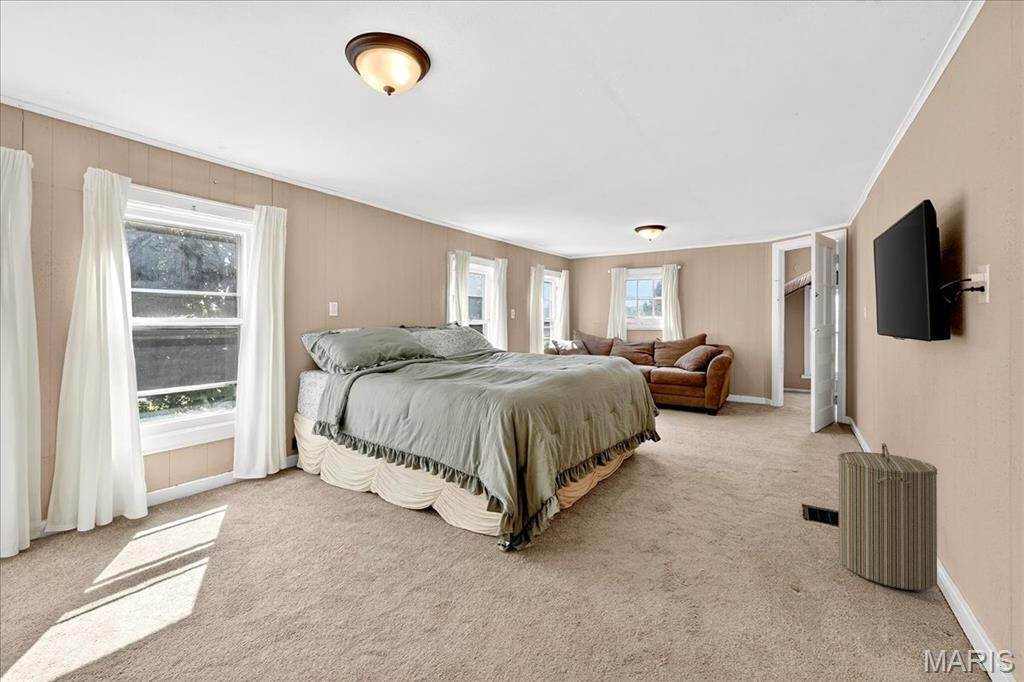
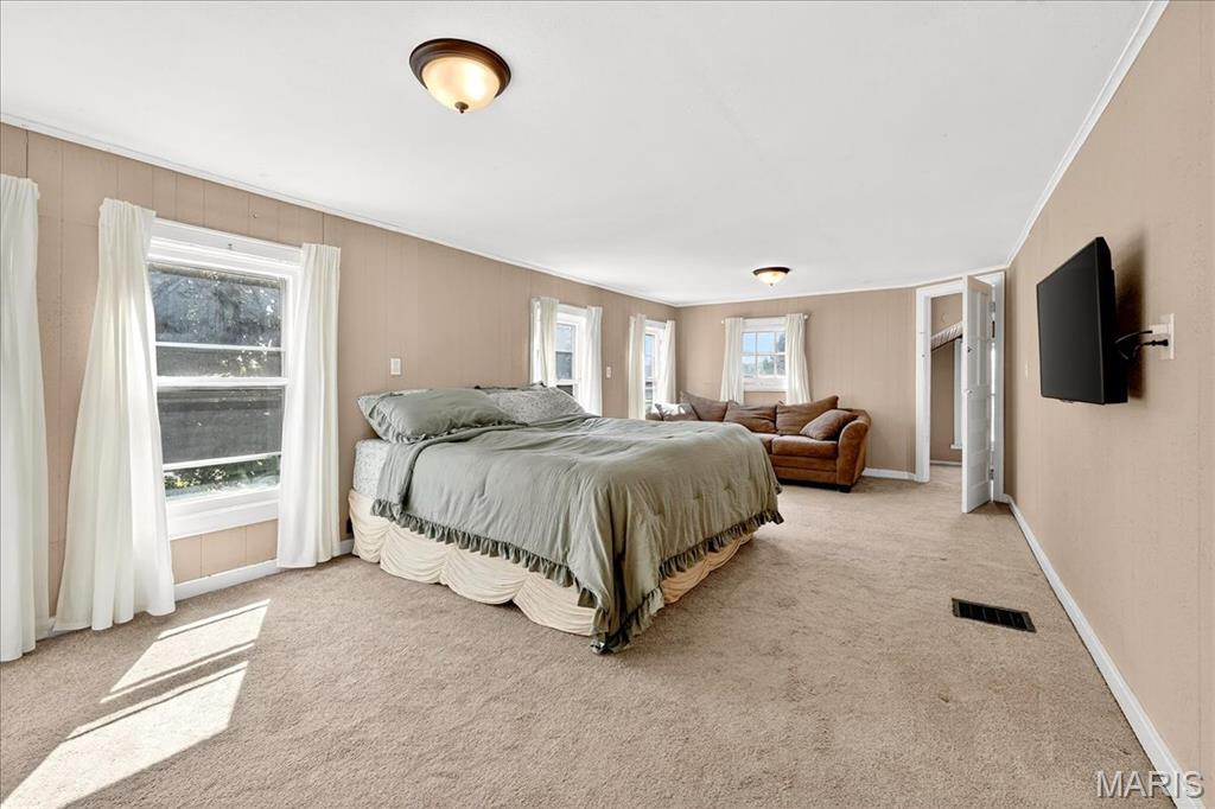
- laundry hamper (884, 506)
